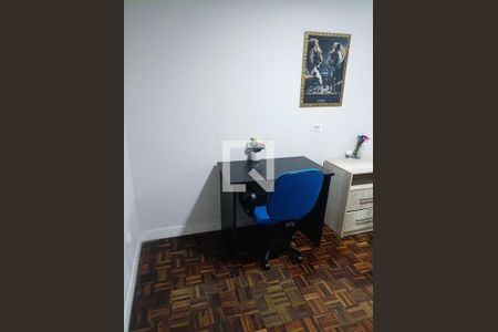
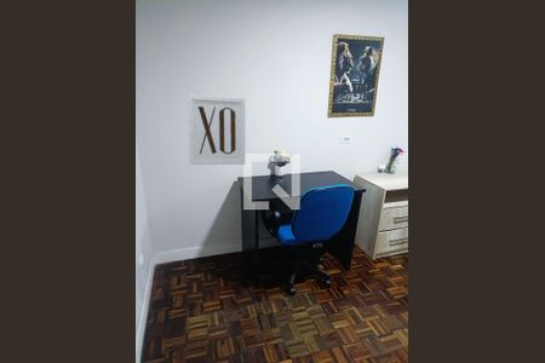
+ wall art (217, 131)
